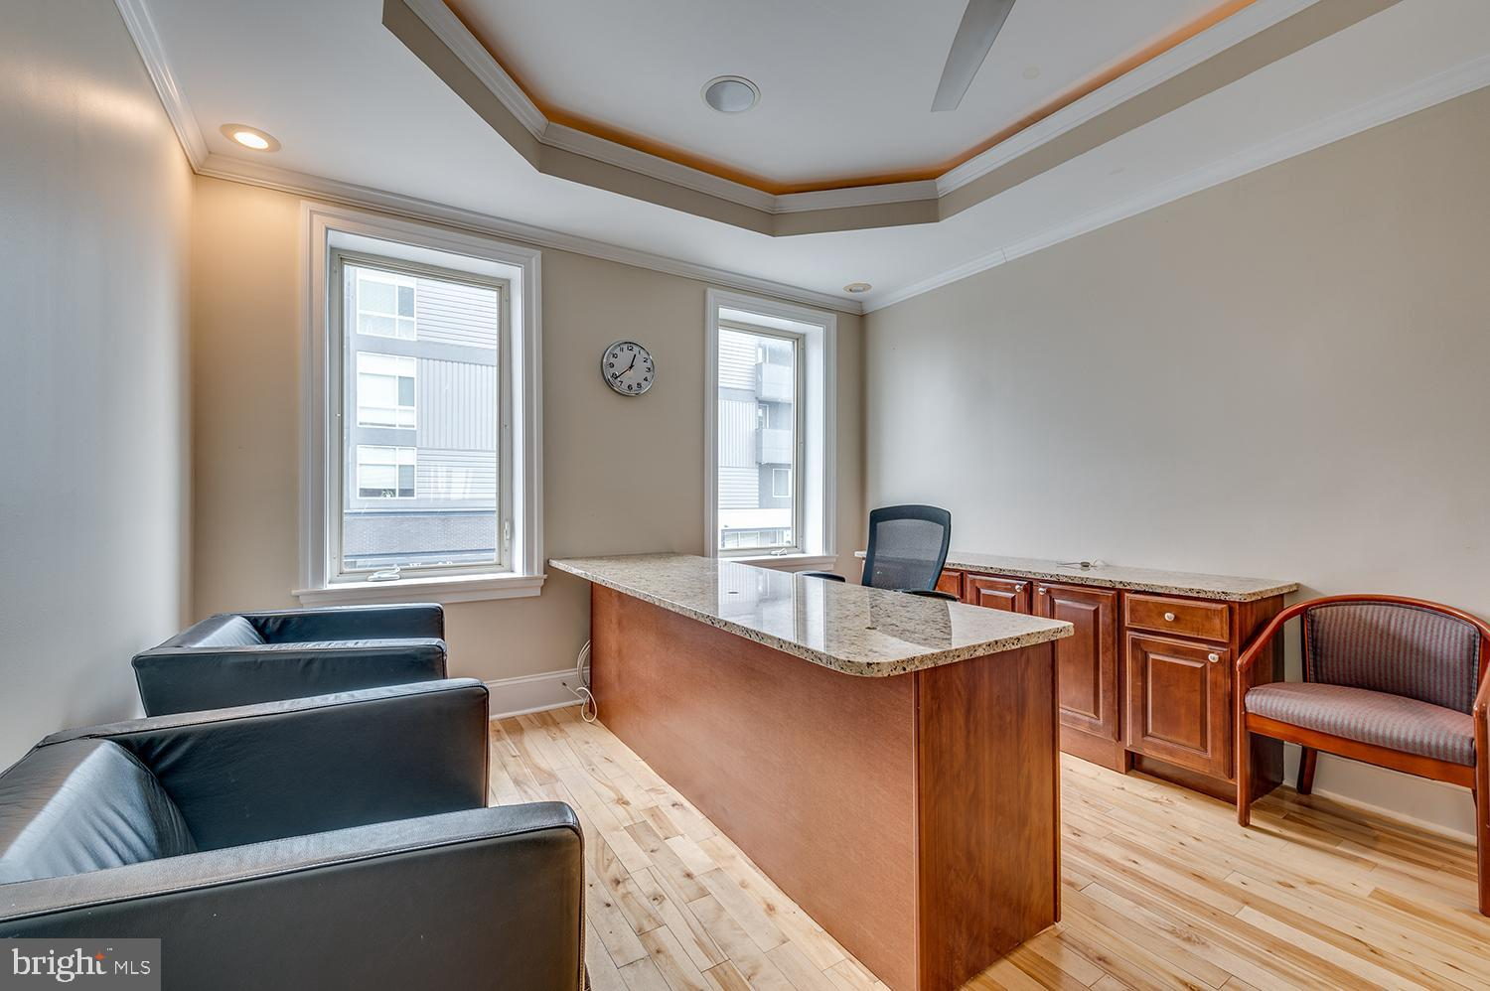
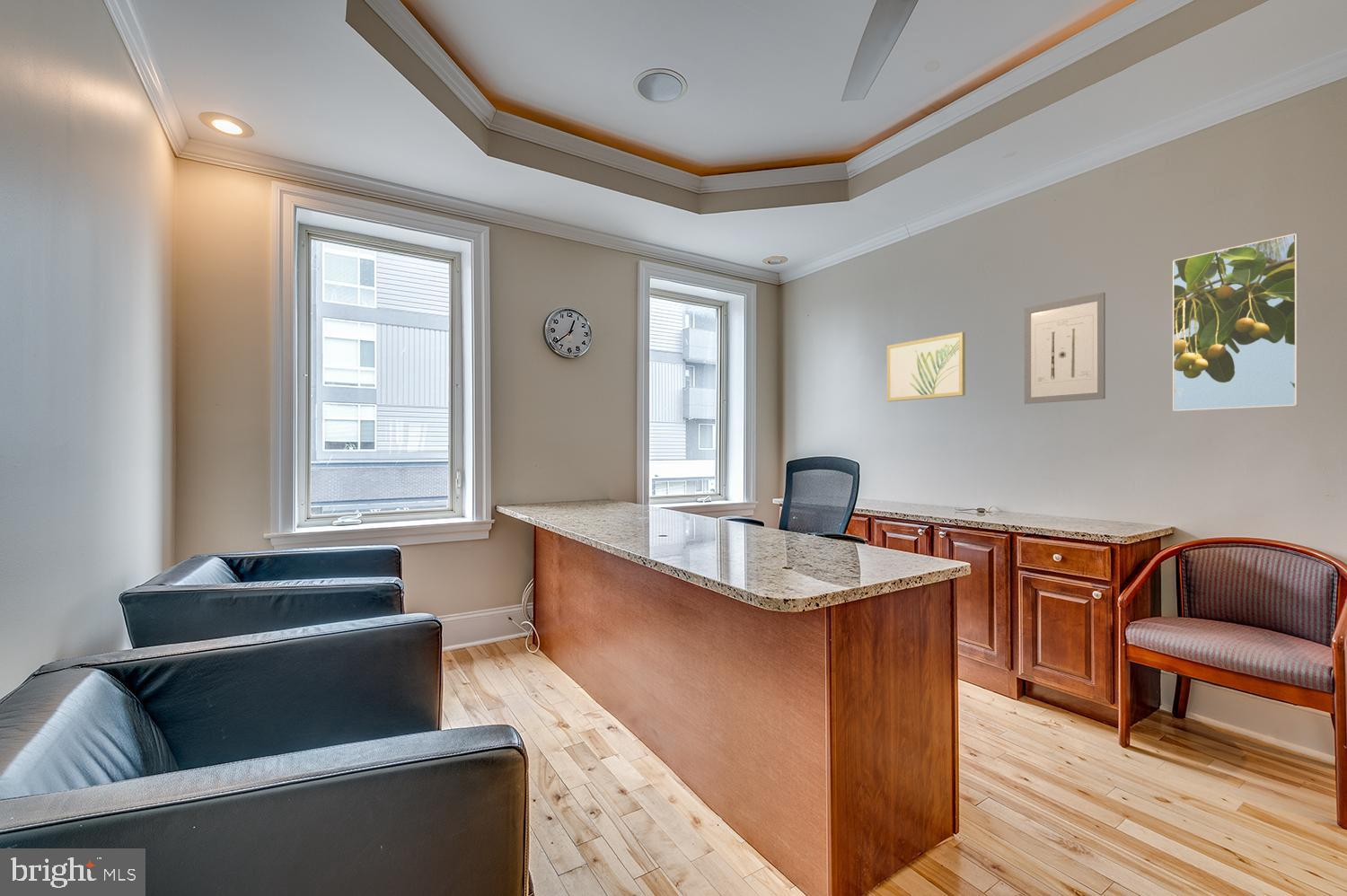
+ wall art (923, 369)
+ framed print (1231, 328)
+ wall art (1062, 351)
